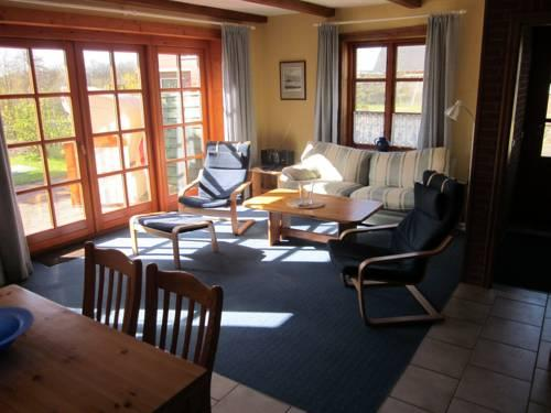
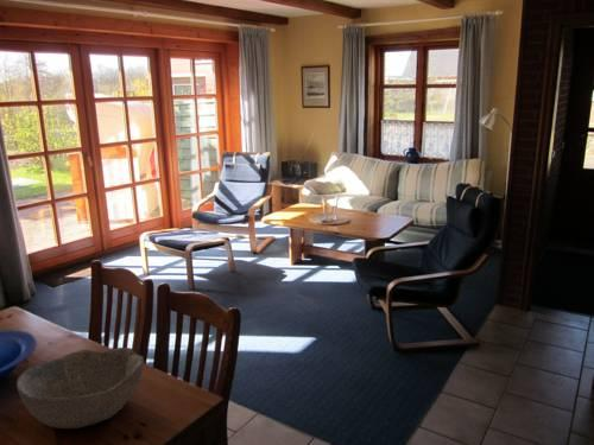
+ bowl (84, 388)
